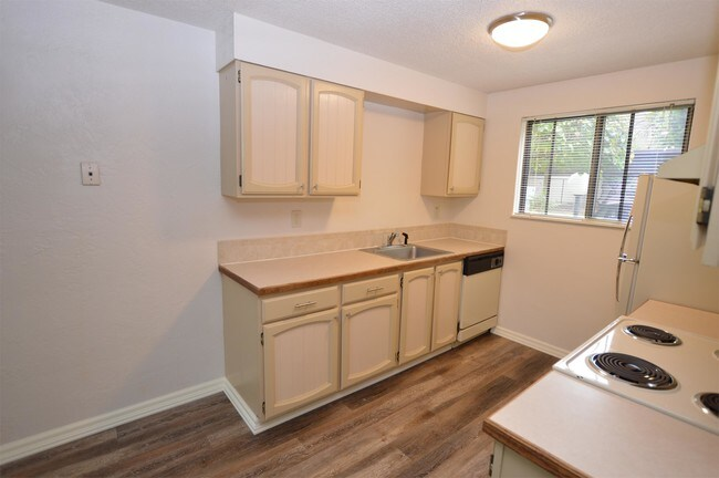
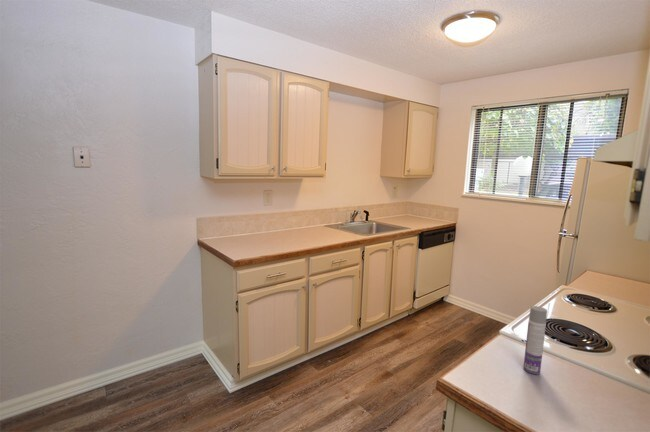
+ aerosol can (535, 339)
